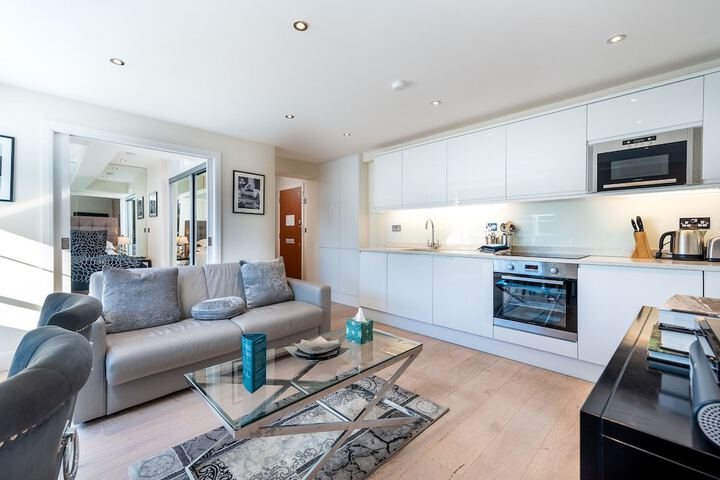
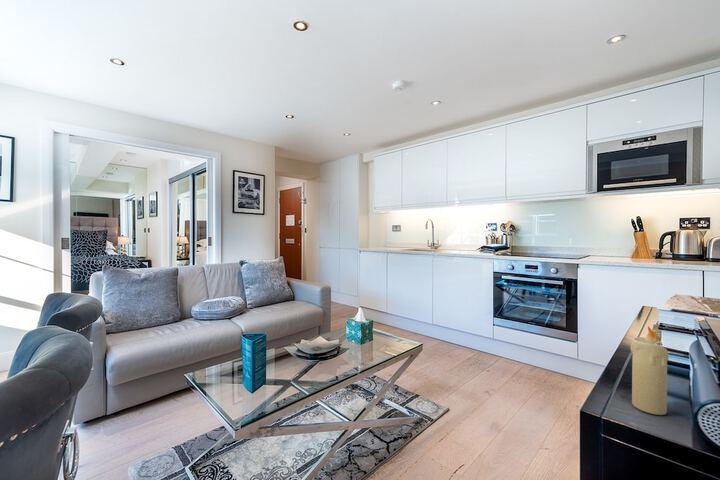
+ candle (648, 367)
